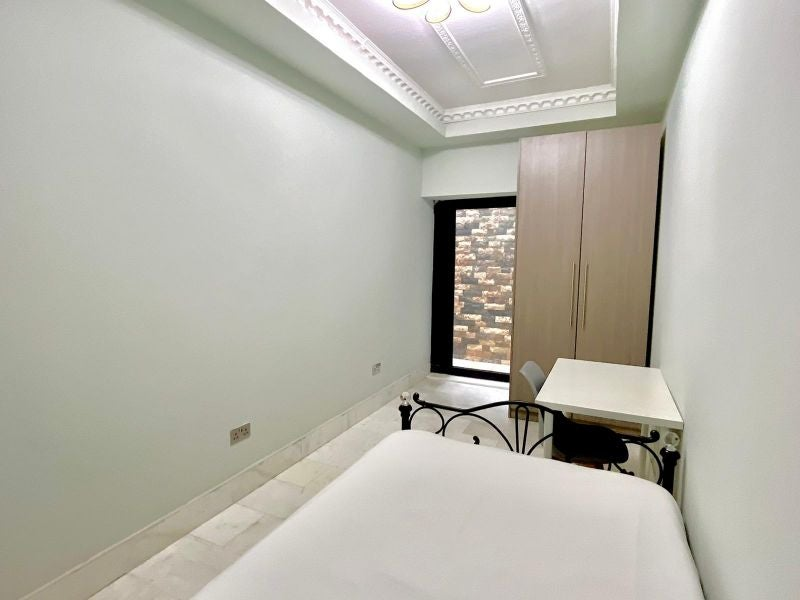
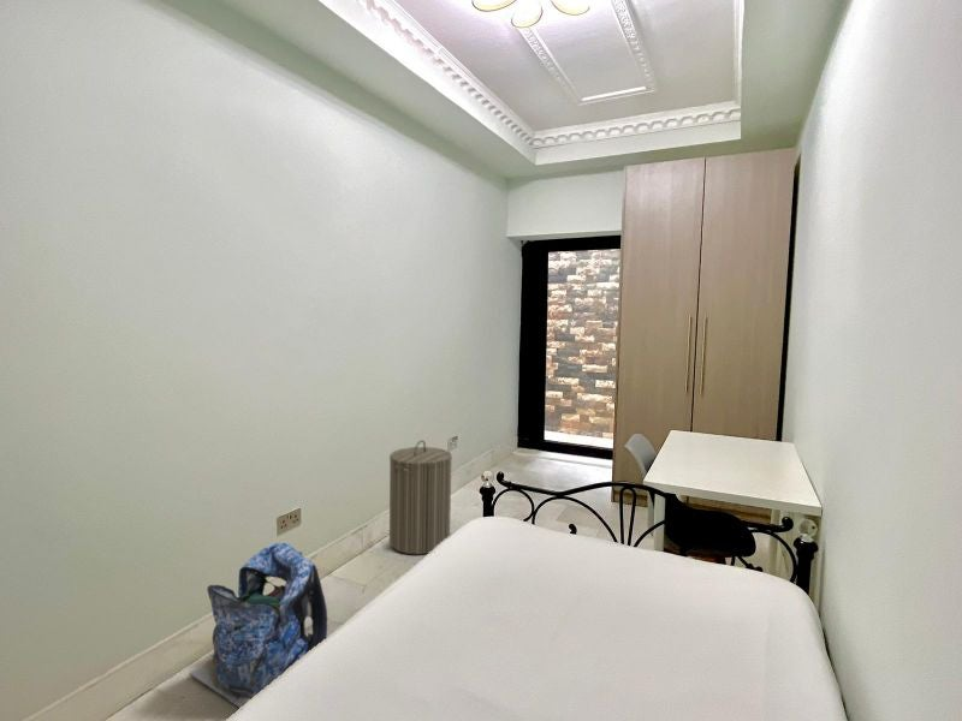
+ laundry hamper (420, 490)
+ backpack (271, 614)
